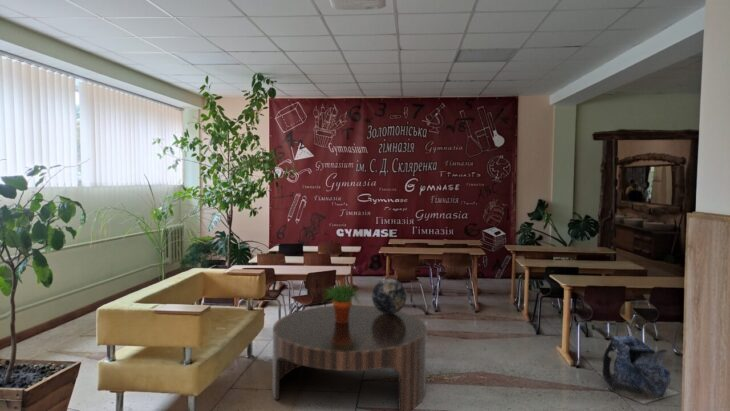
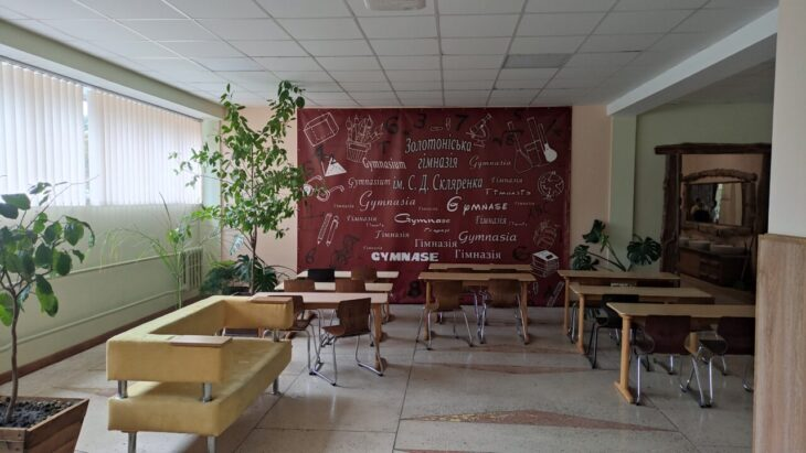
- coffee table (349, 355)
- globe (389, 296)
- backpack (637, 364)
- potted plant (342, 302)
